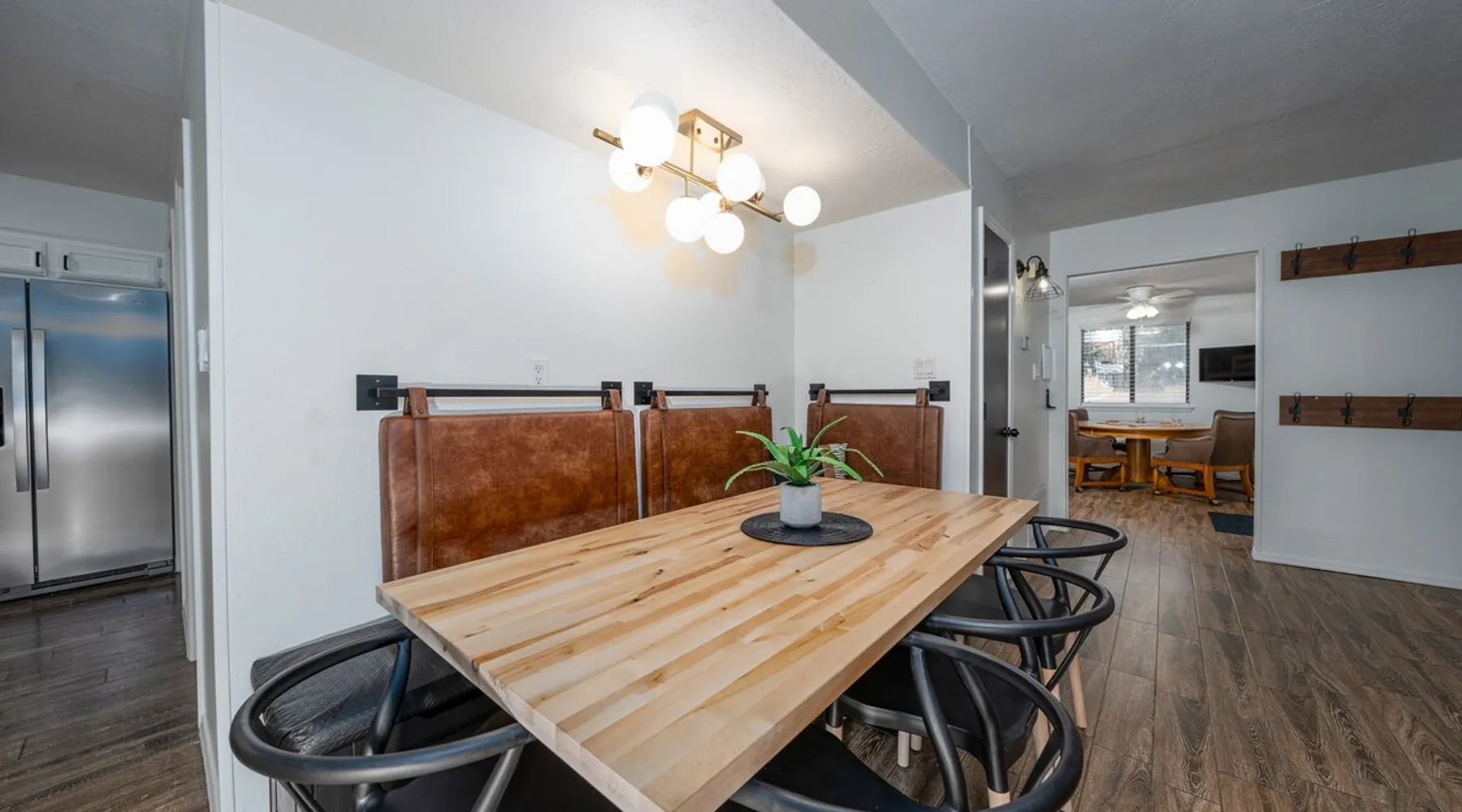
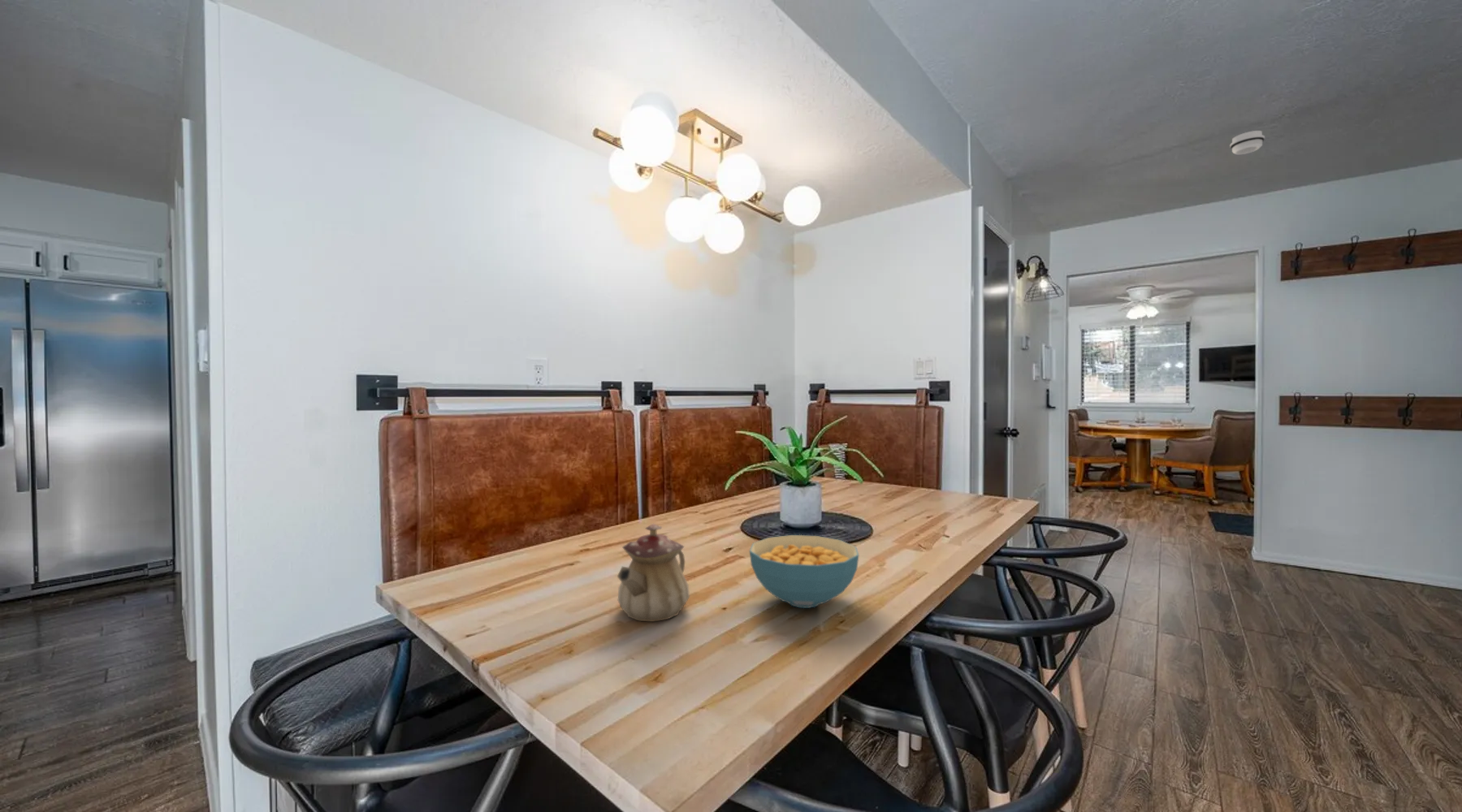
+ cereal bowl (803, 575)
+ teapot (656, 565)
+ smoke detector (1247, 143)
